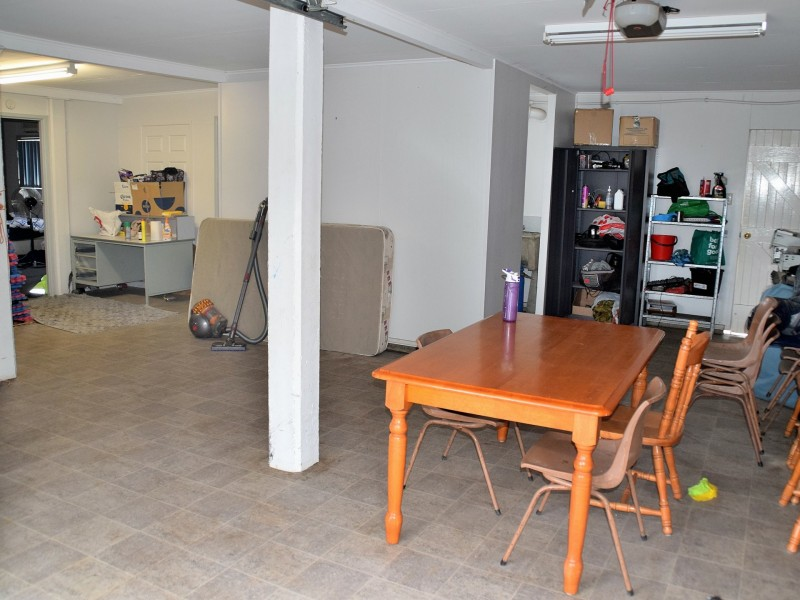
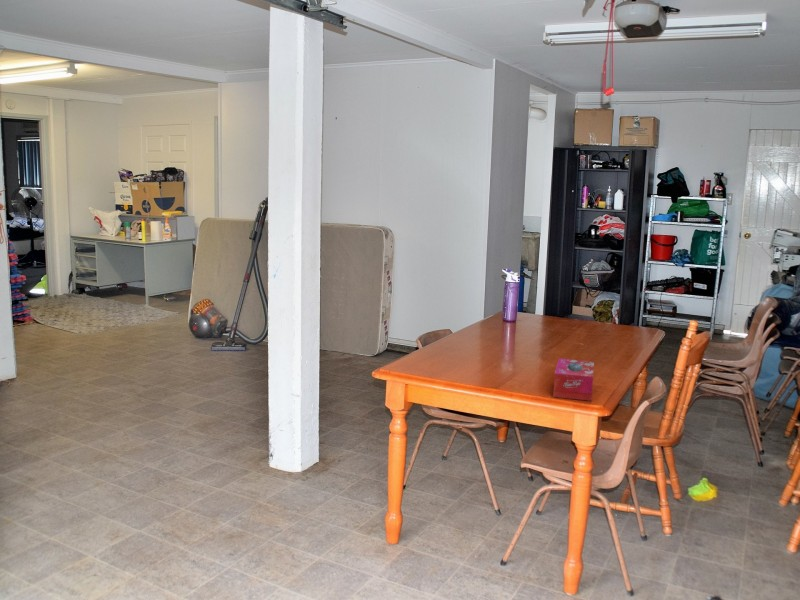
+ tissue box (574, 378)
